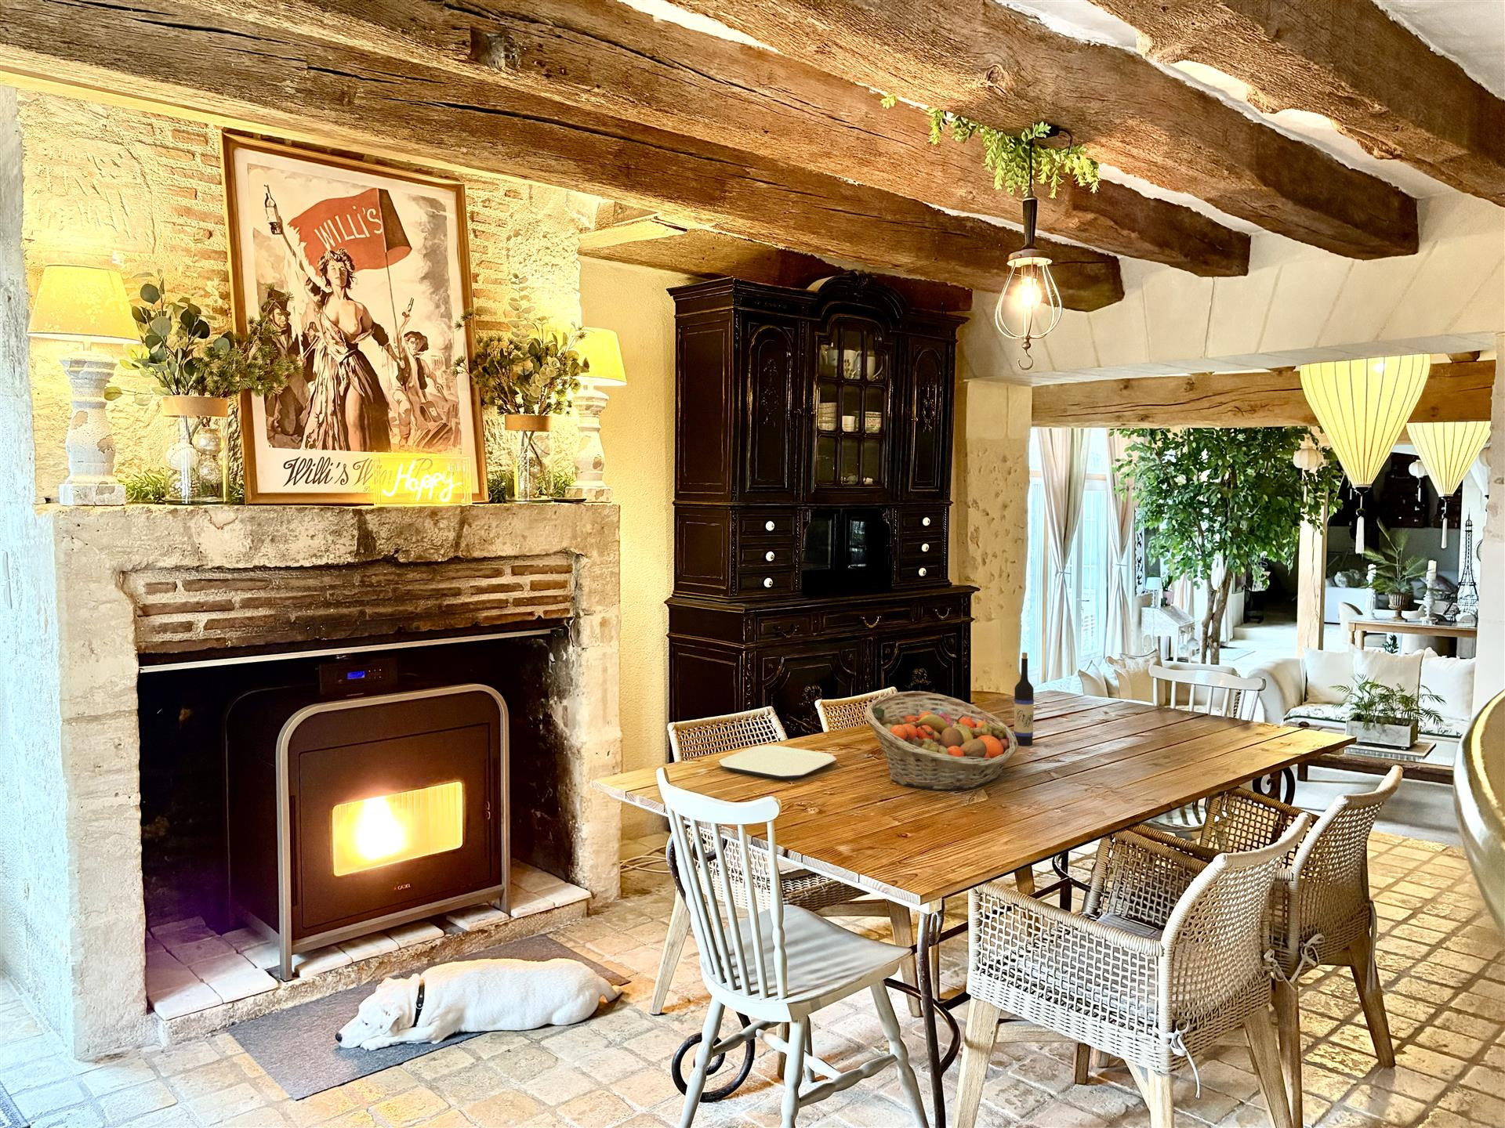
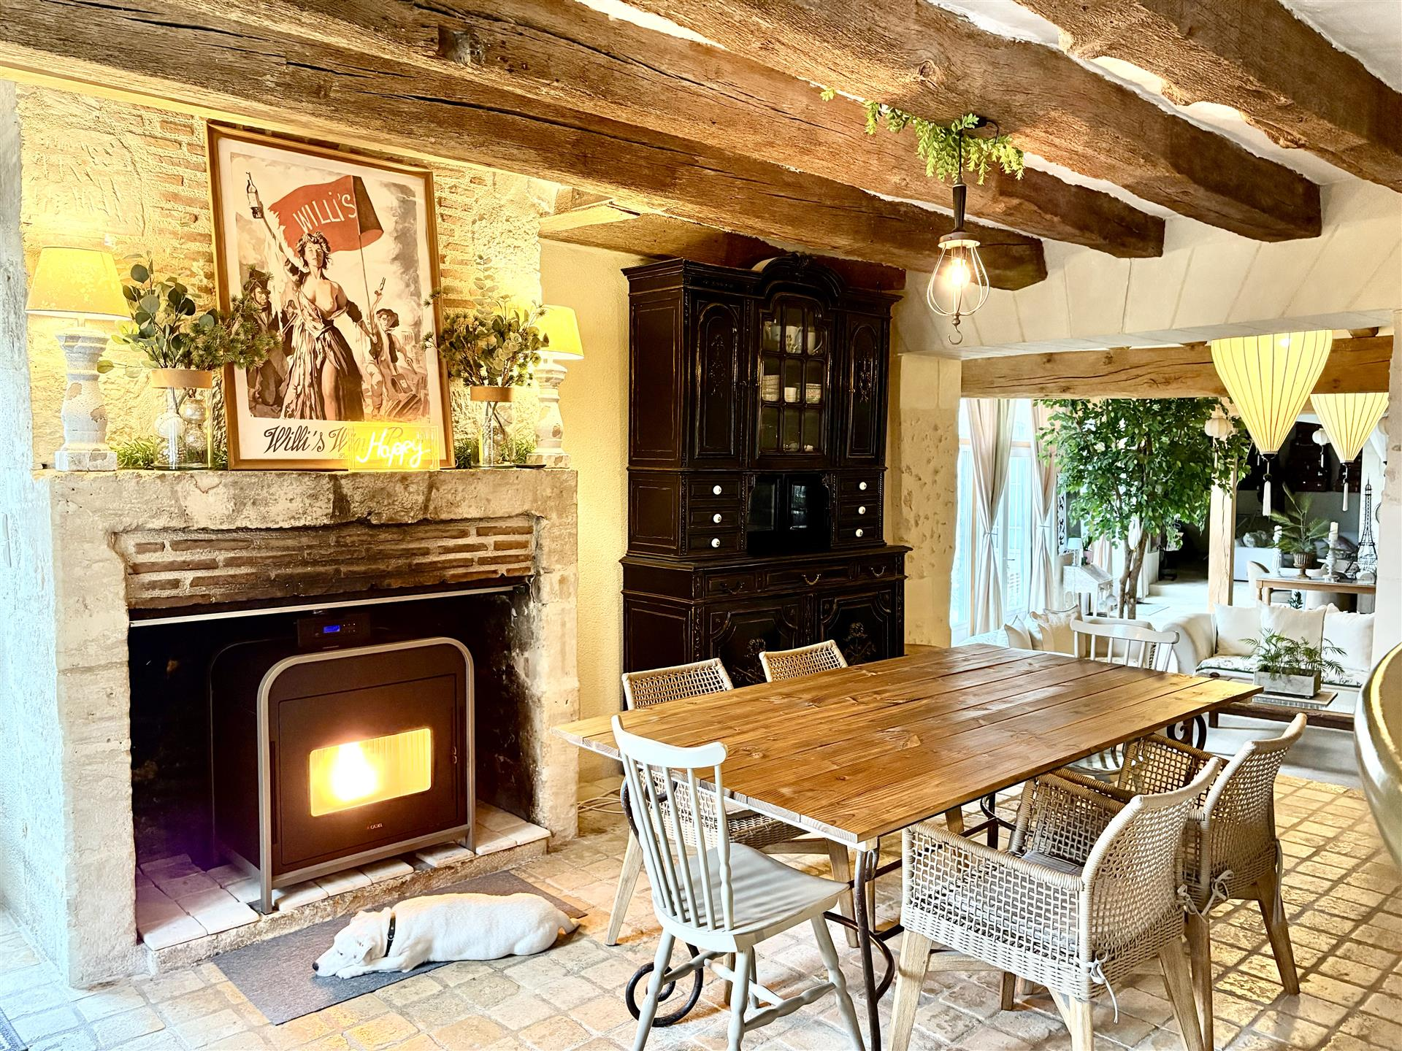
- plate (777, 762)
- wine bottle (1024, 699)
- fruit basket (941, 738)
